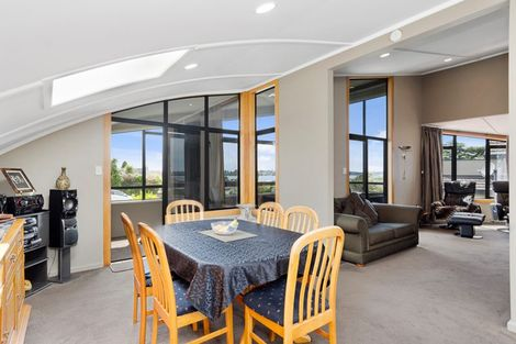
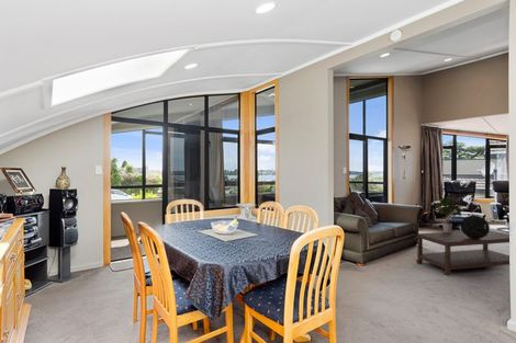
+ coffee table (468, 250)
+ potted plant (448, 215)
+ decorative sphere (474, 227)
